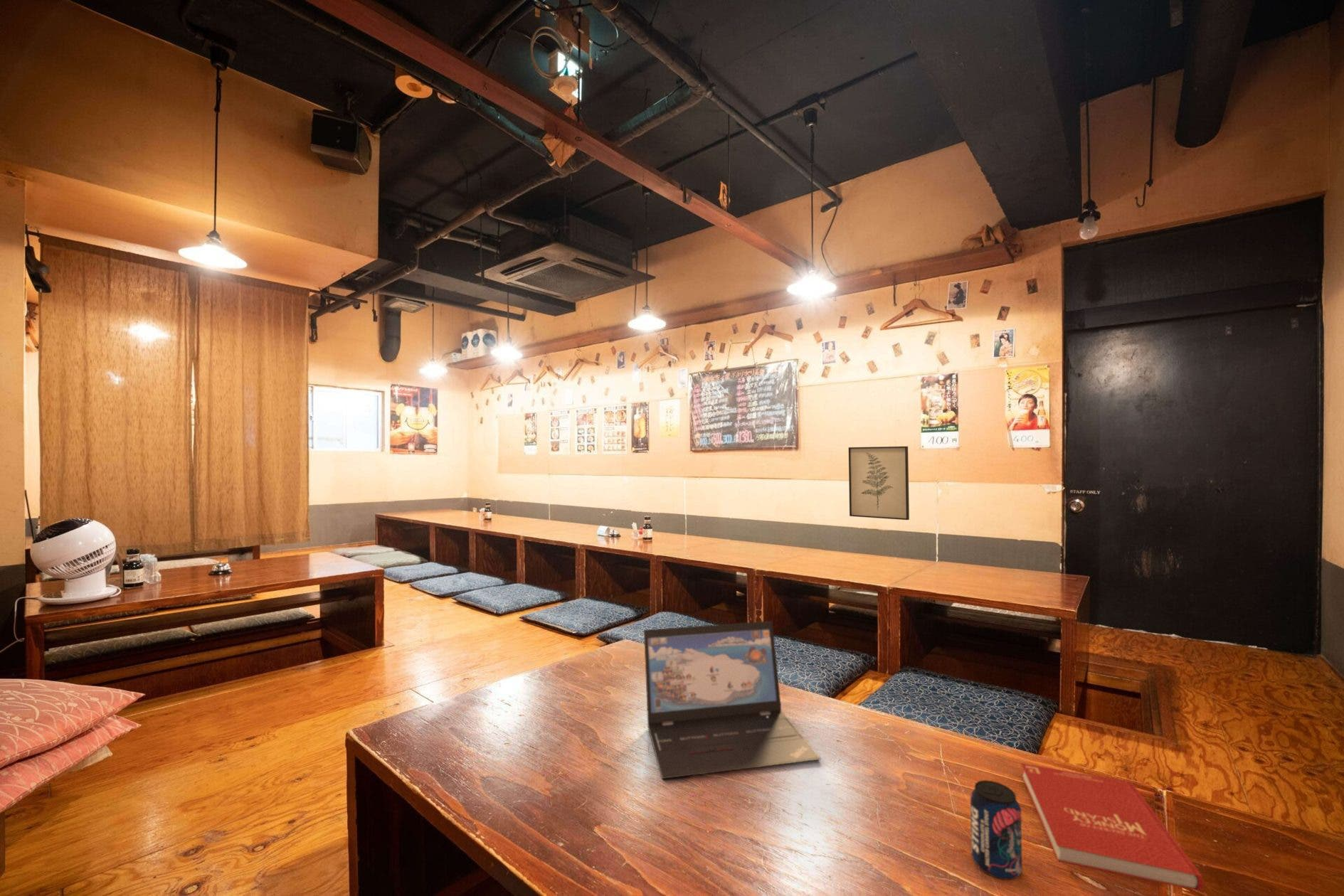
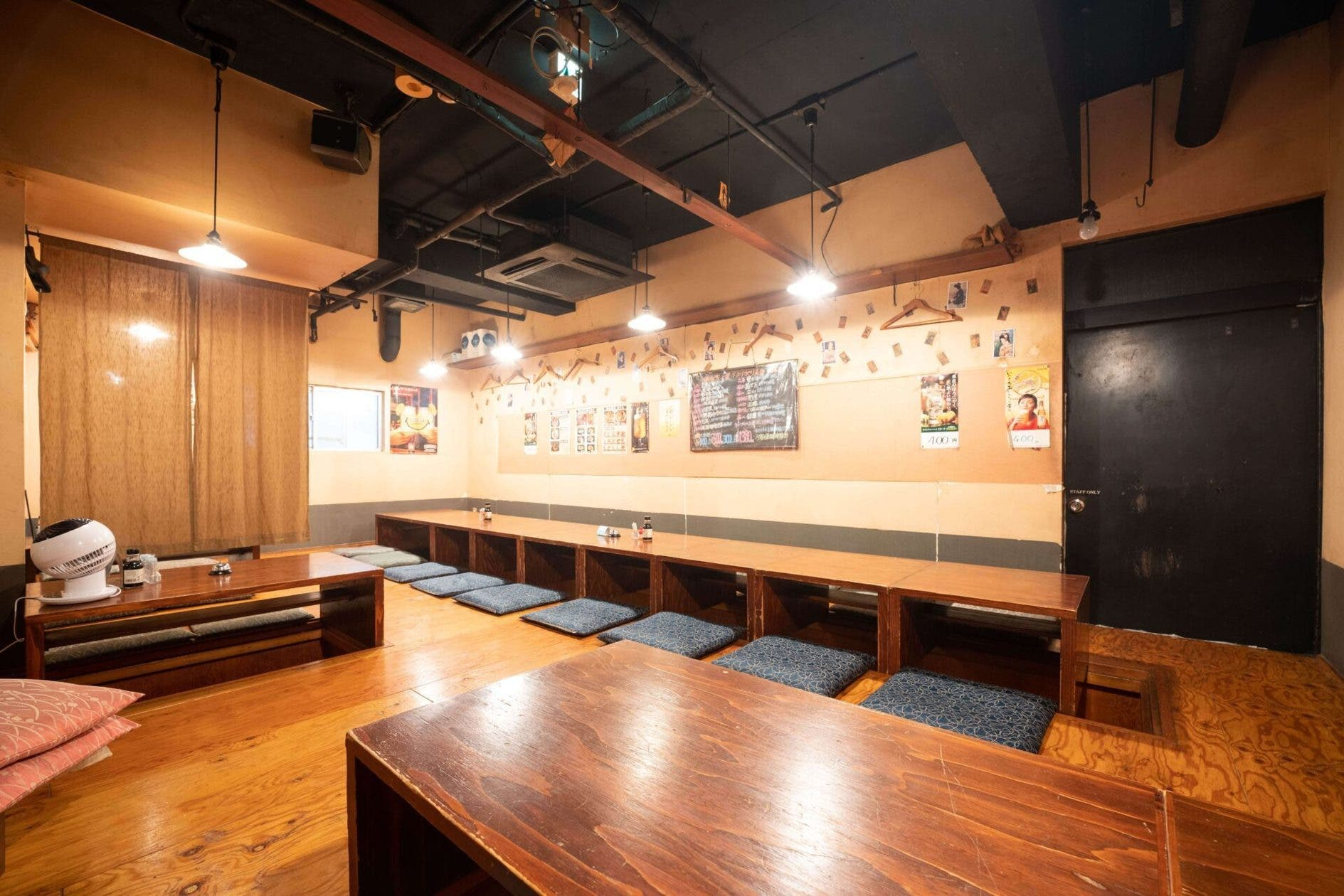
- wall art (877, 482)
- laptop (724, 690)
- book (1099, 818)
- beverage can (995, 828)
